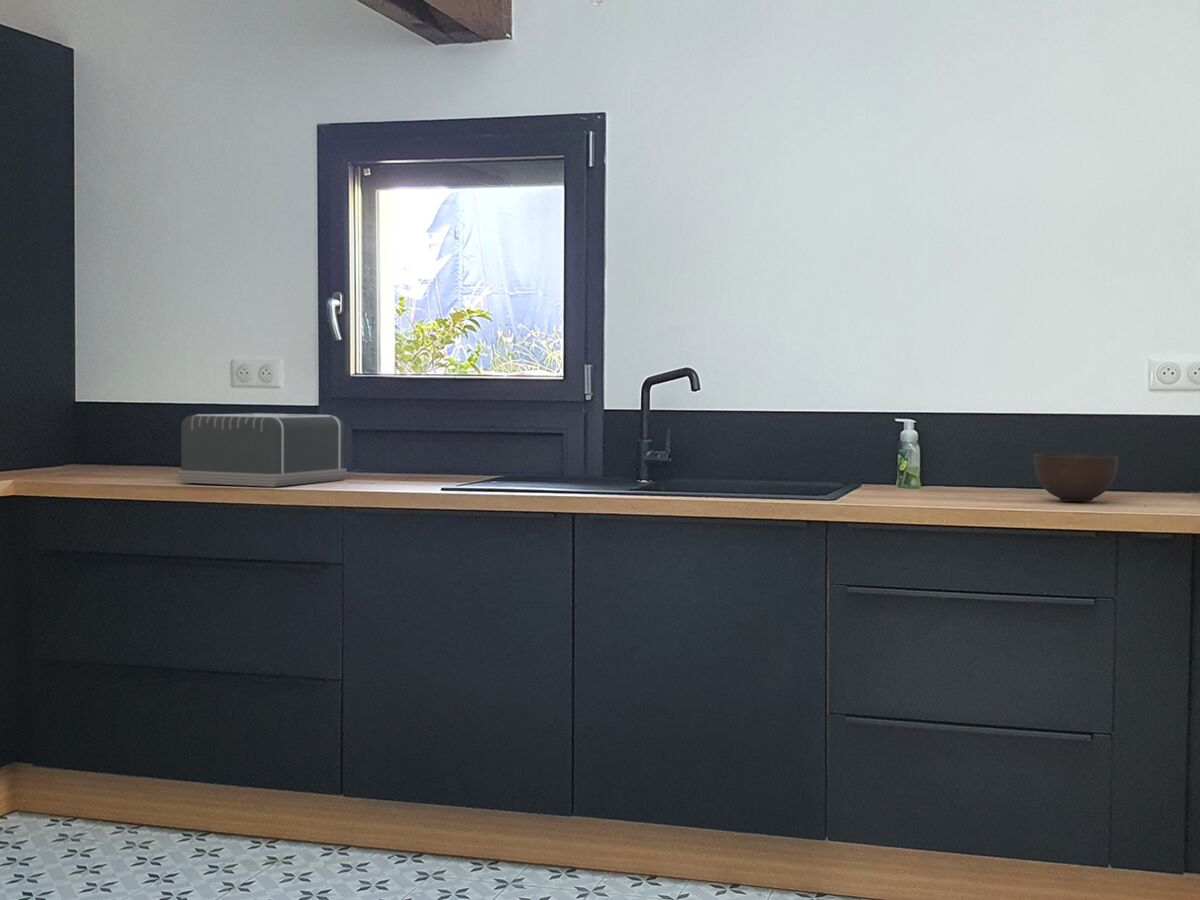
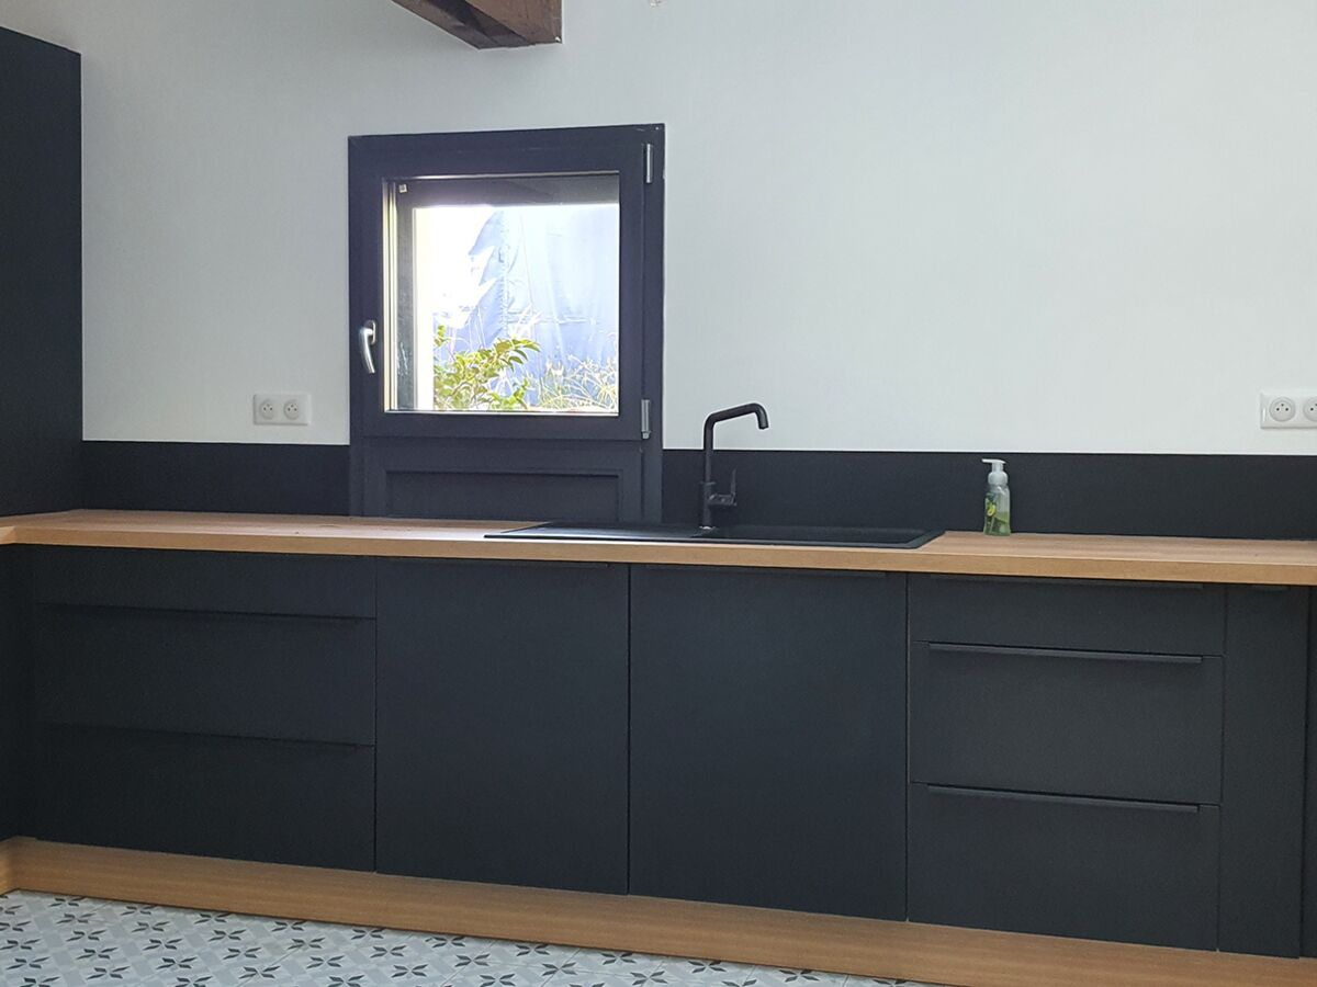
- toaster (269, 447)
- bowl (1075, 478)
